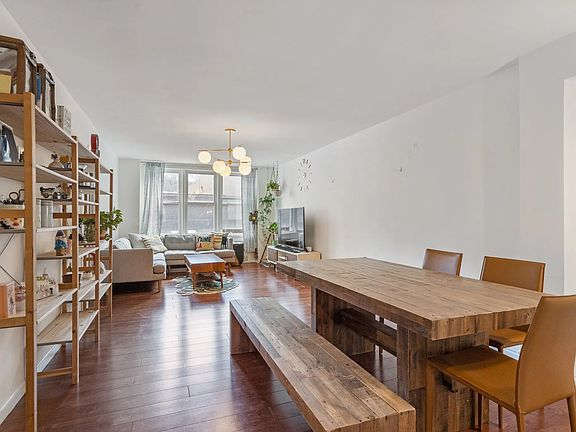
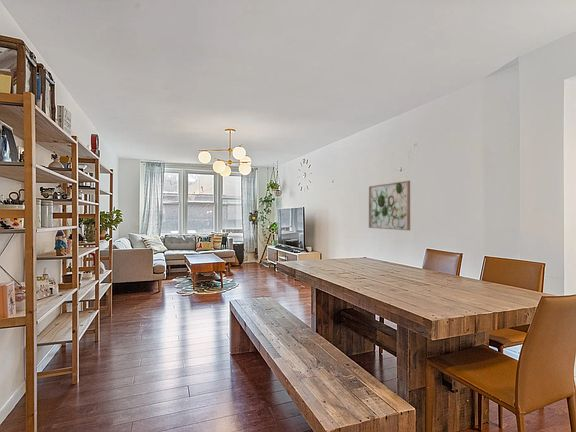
+ wall art (387, 206)
